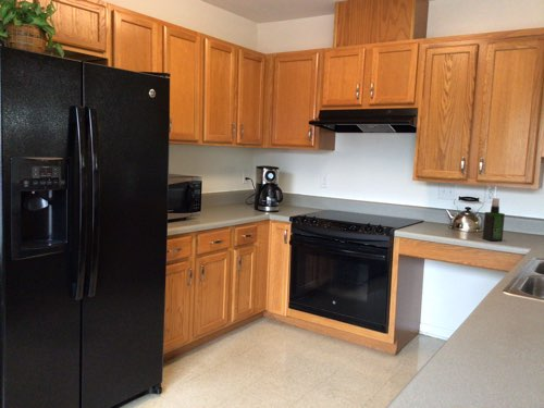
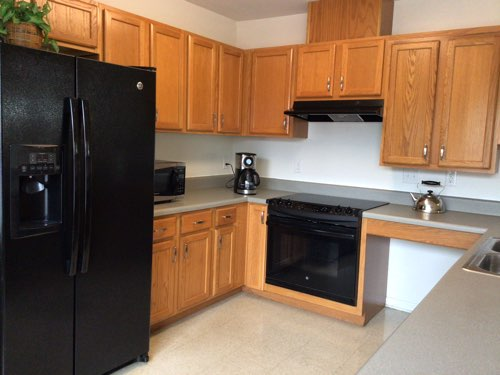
- spray bottle (494, 219)
